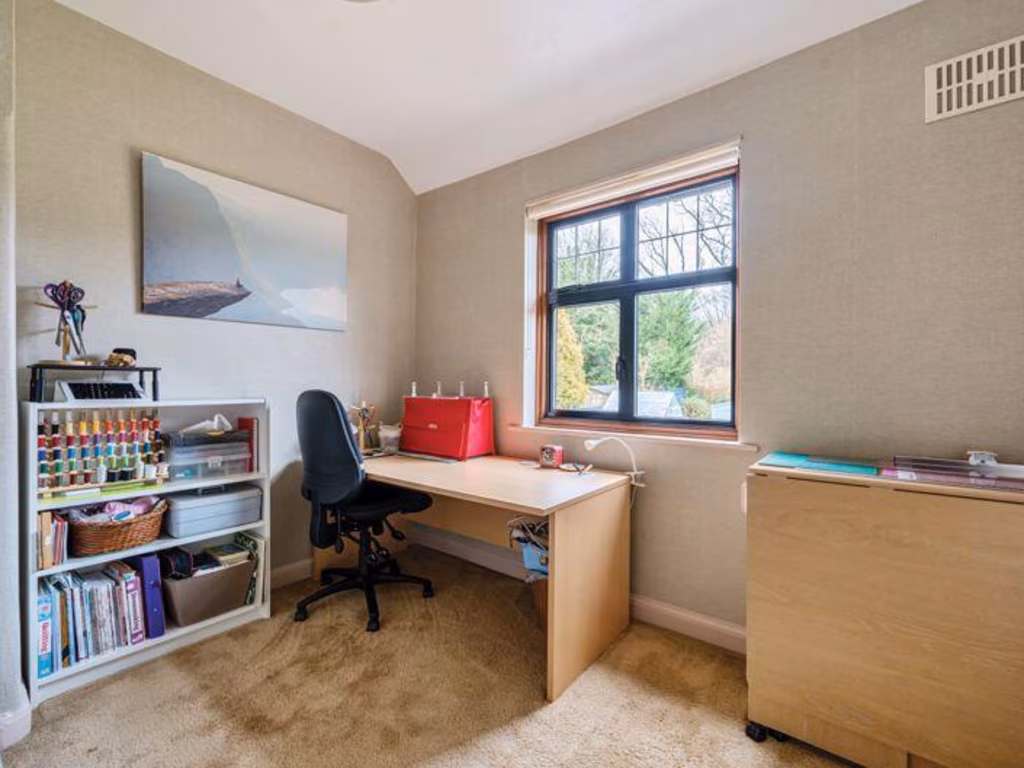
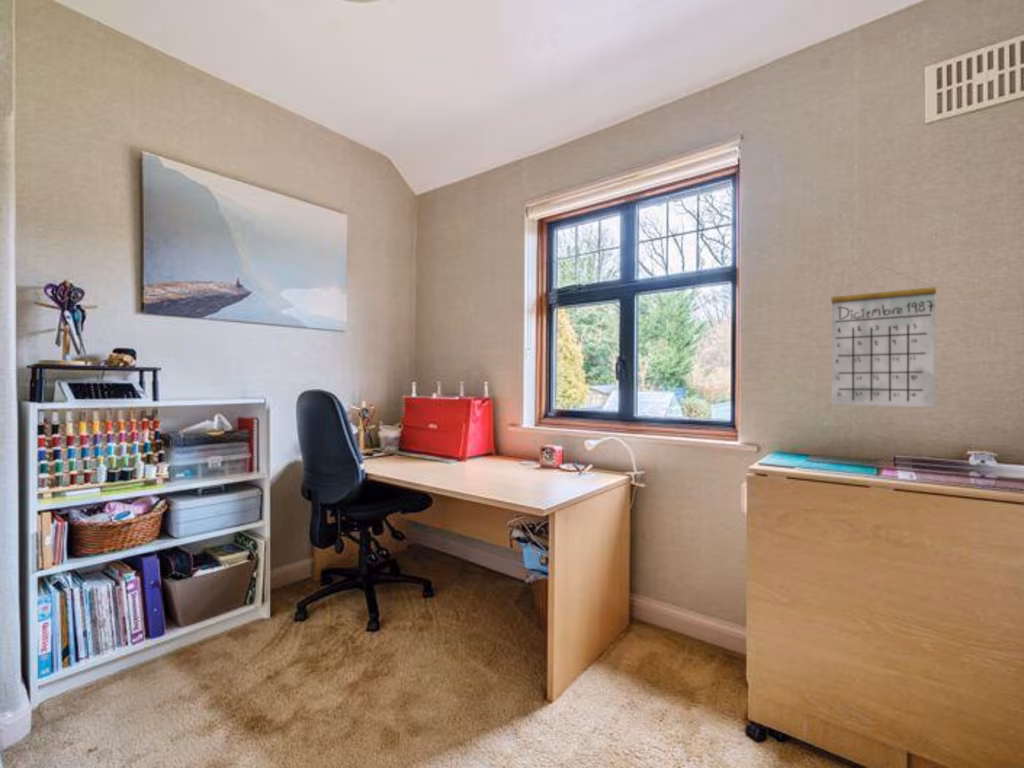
+ calendar (880, 335)
